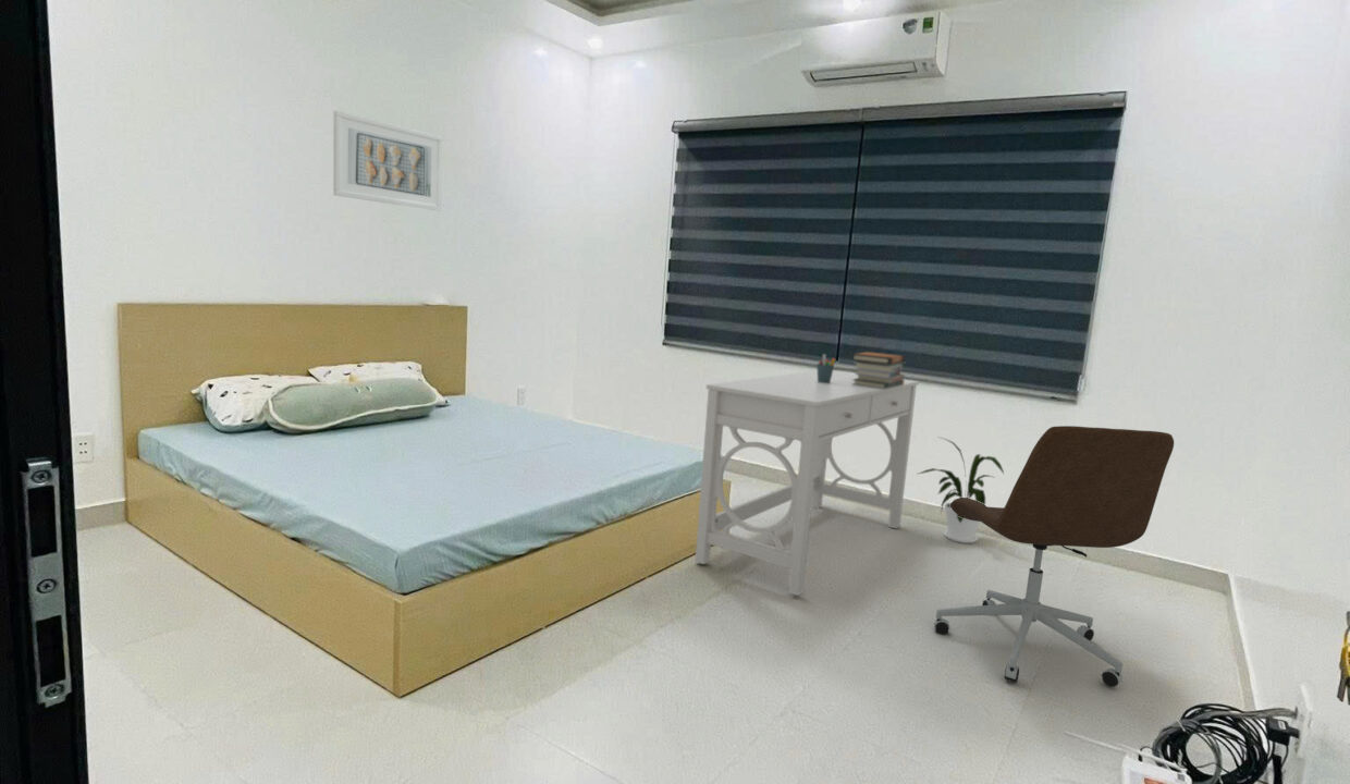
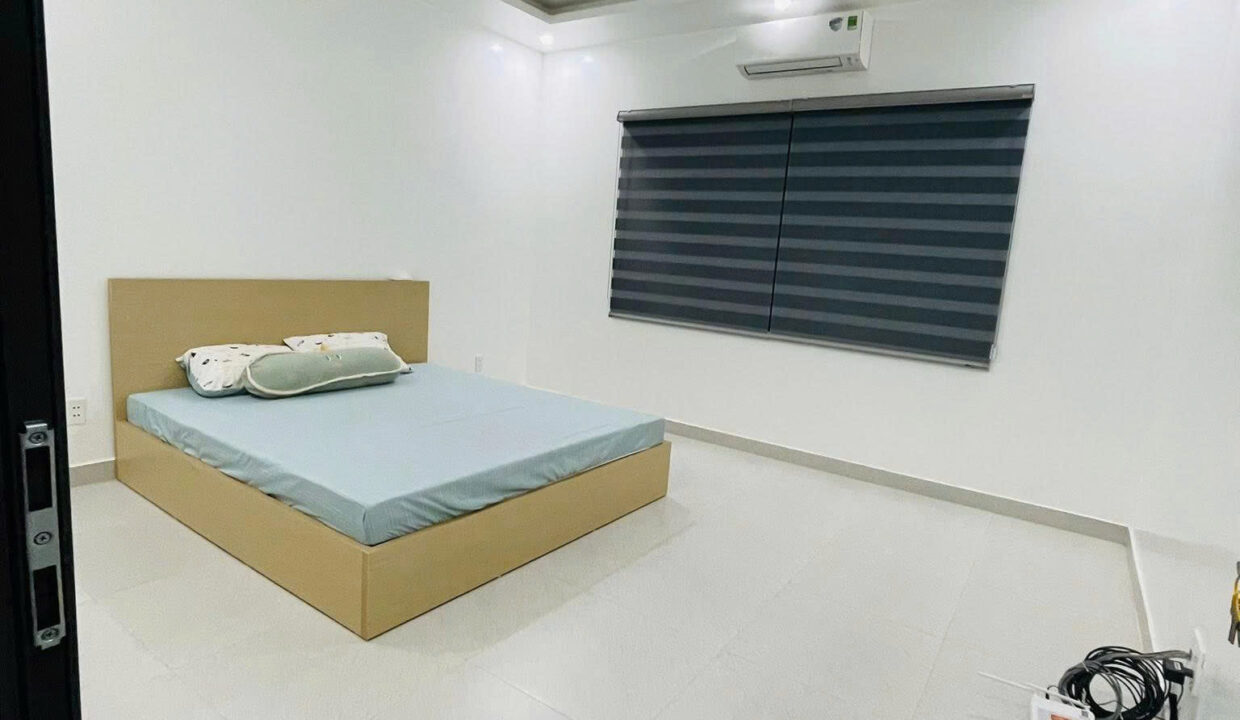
- house plant (961, 490)
- desk (815, 464)
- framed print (391, 163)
- book stack (877, 369)
- pen holder (825, 368)
- office chair (1044, 534)
